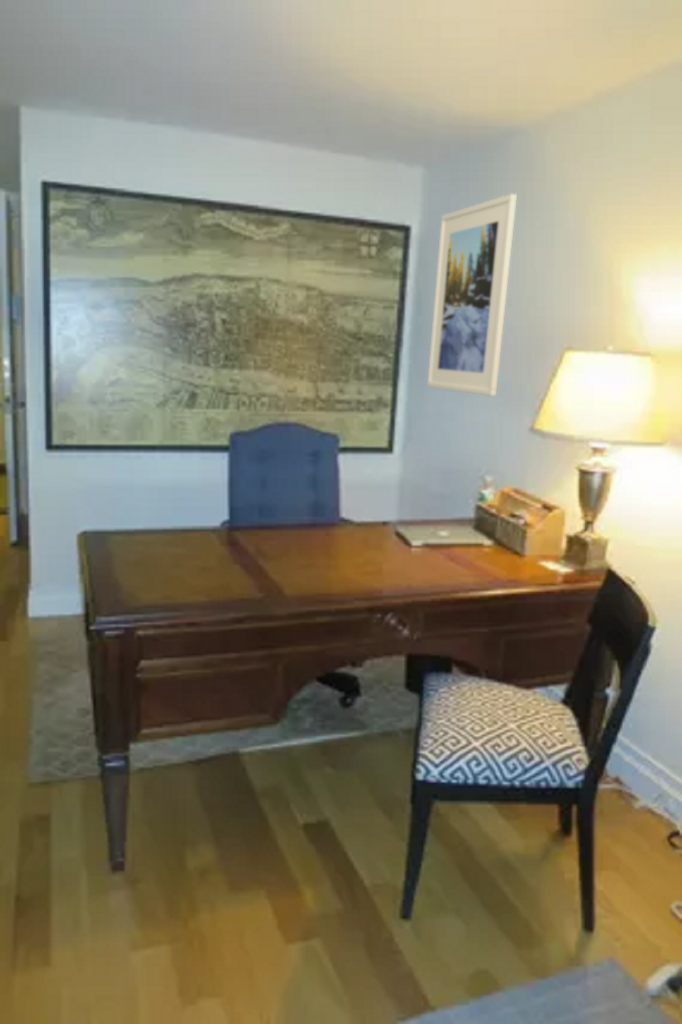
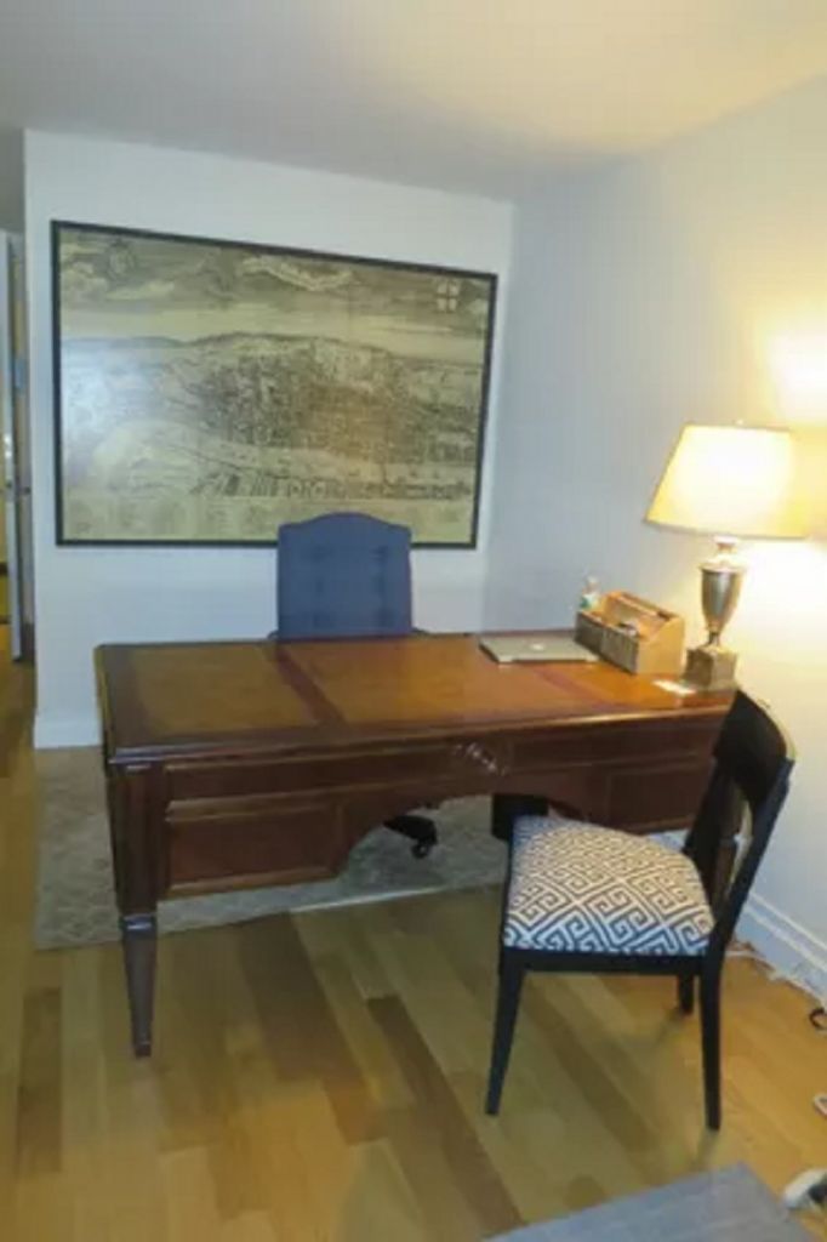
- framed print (467, 300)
